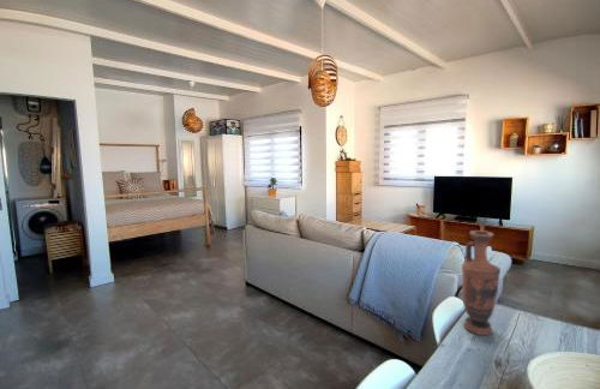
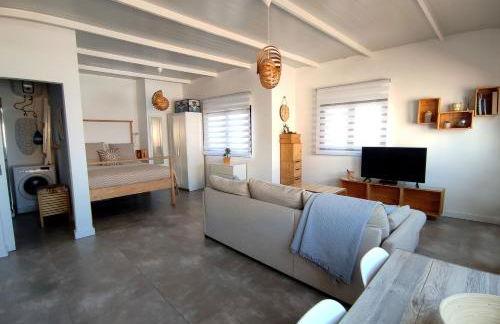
- vase (479, 281)
